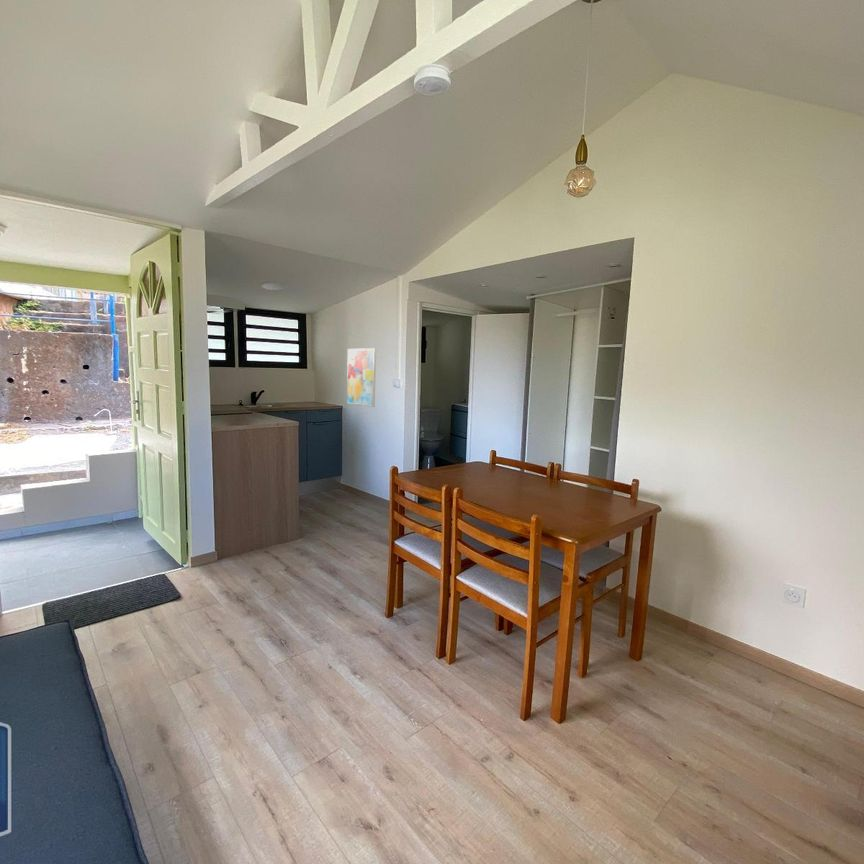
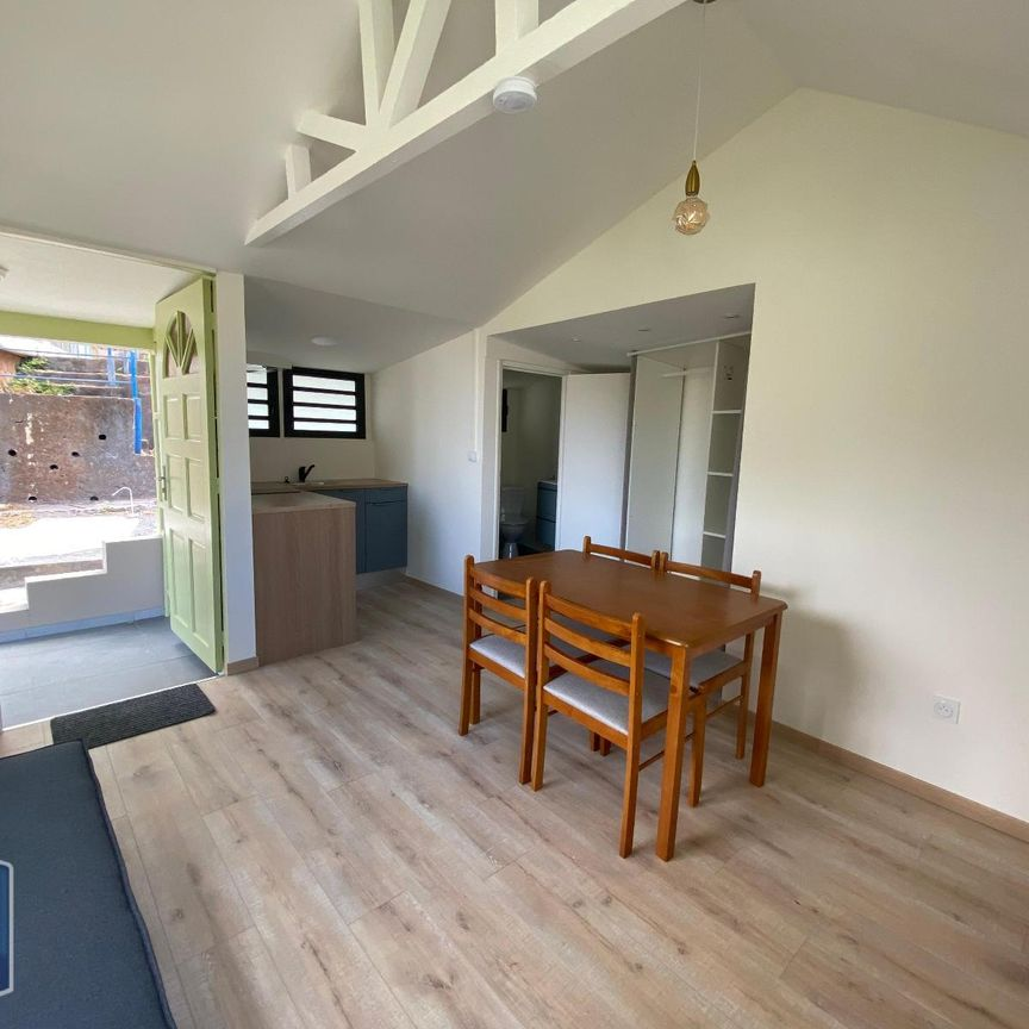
- wall art (360, 377)
